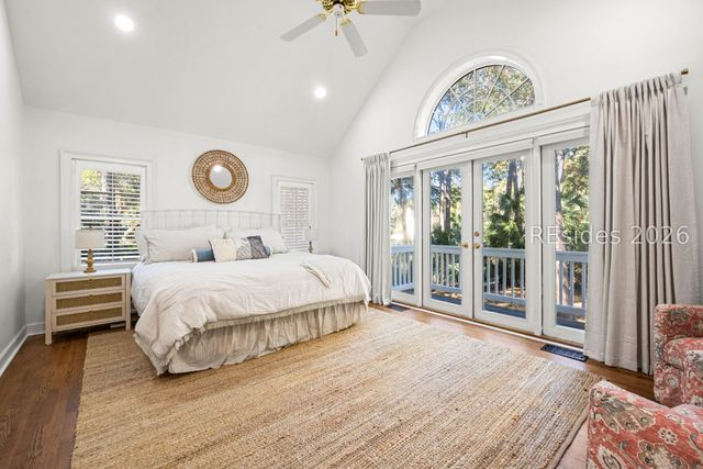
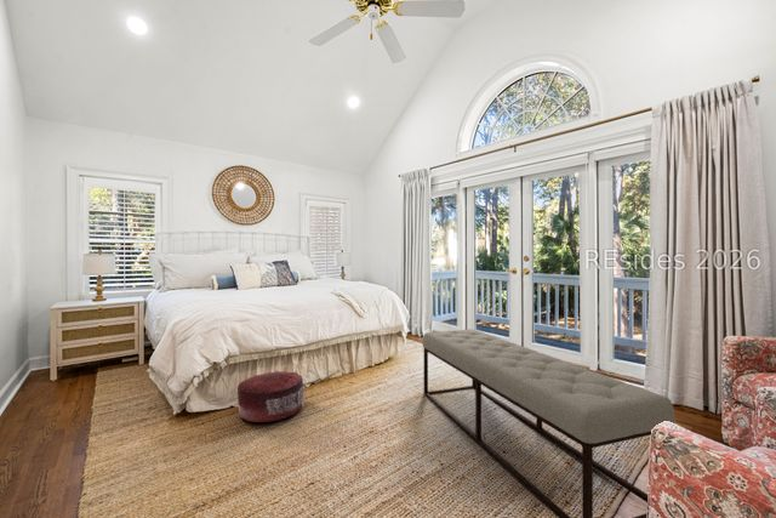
+ pouf (272, 393)
+ bench (509, 395)
